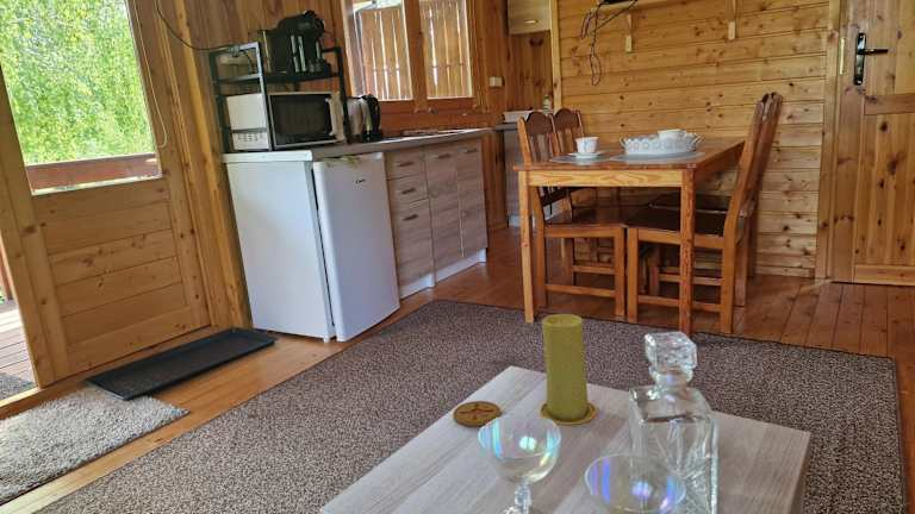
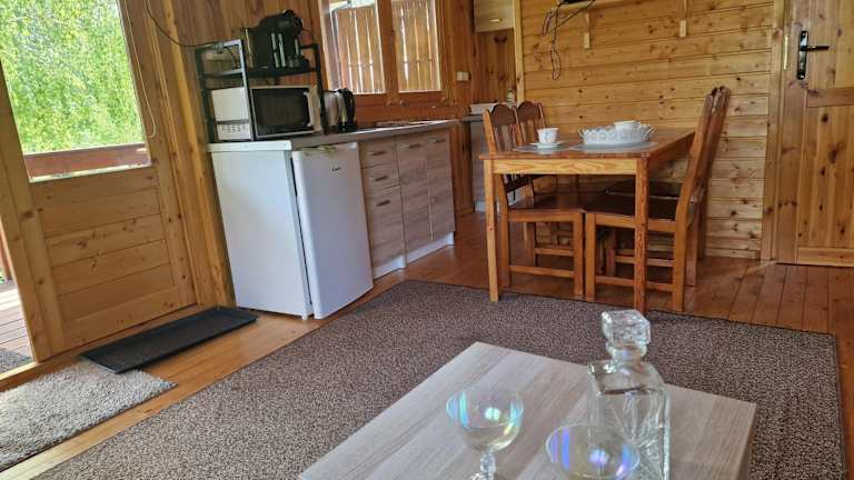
- candle (565, 365)
- coaster (477, 413)
